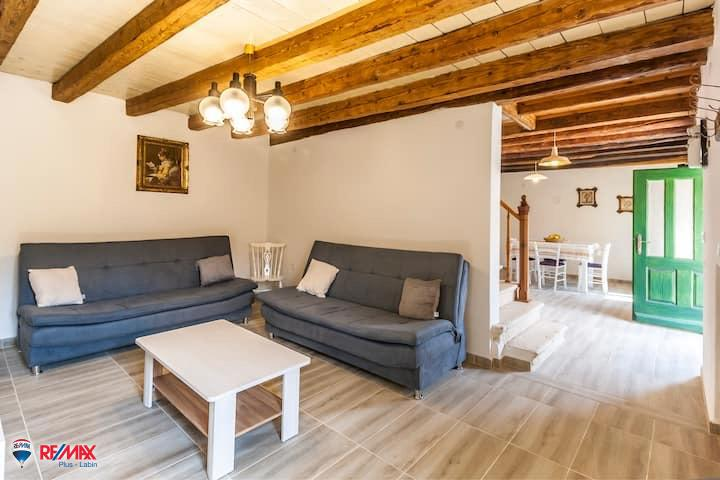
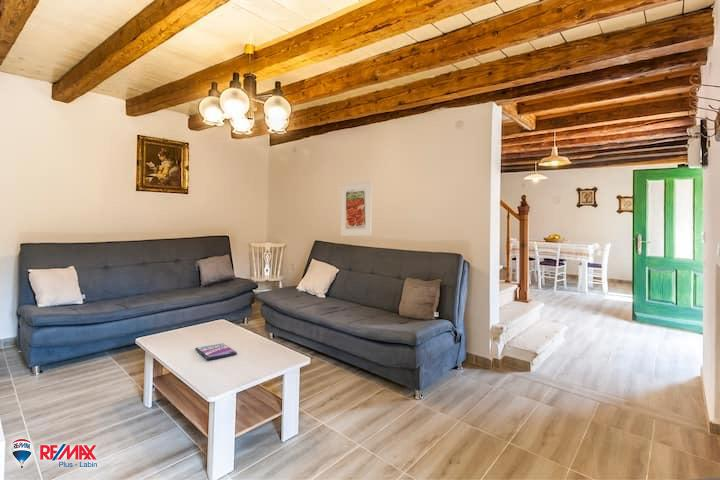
+ video game case (215, 350)
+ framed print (355, 209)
